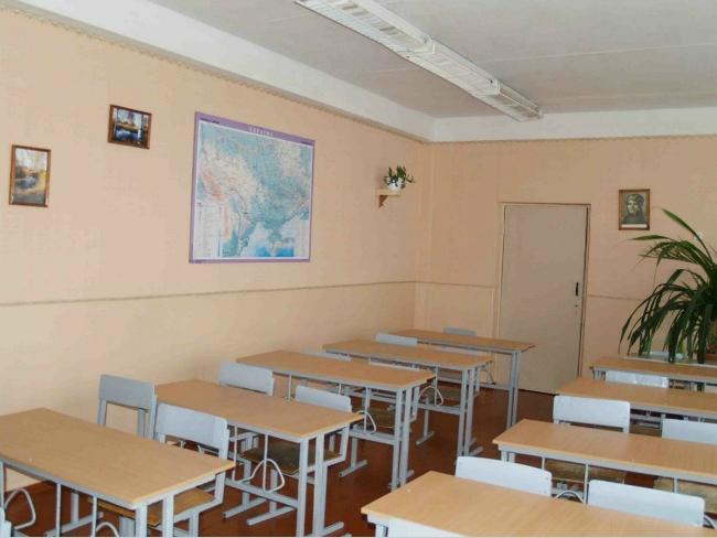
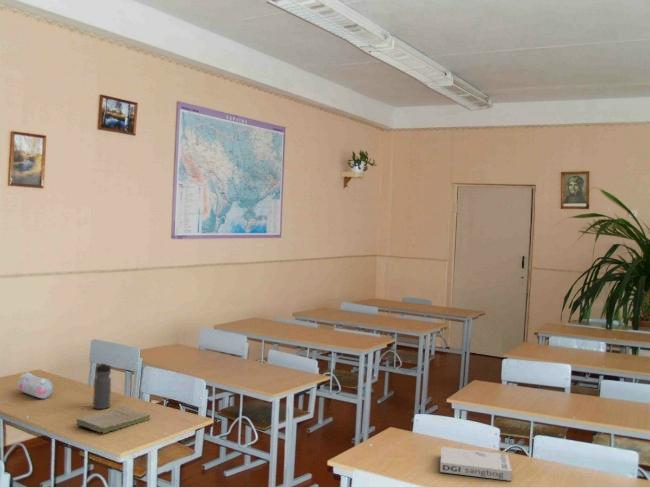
+ water bottle (102, 384)
+ book (113, 419)
+ book (474, 463)
+ pencil case (34, 385)
